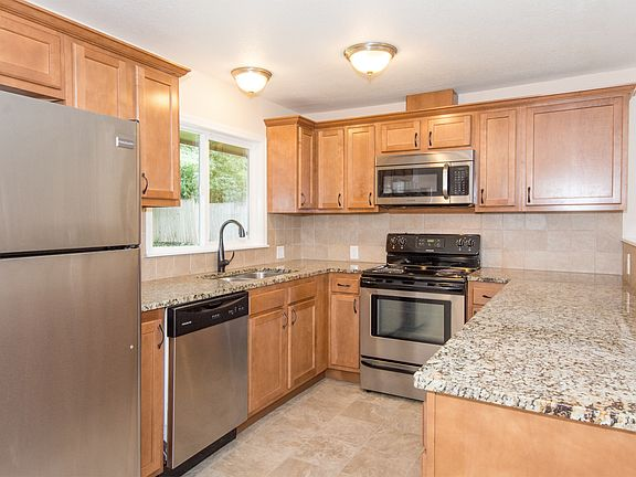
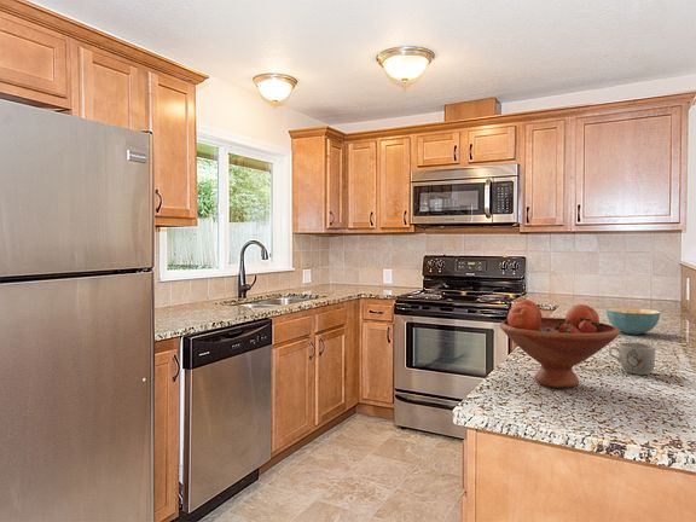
+ mug (631, 358)
+ cereal bowl (632, 321)
+ fruit bowl (556, 343)
